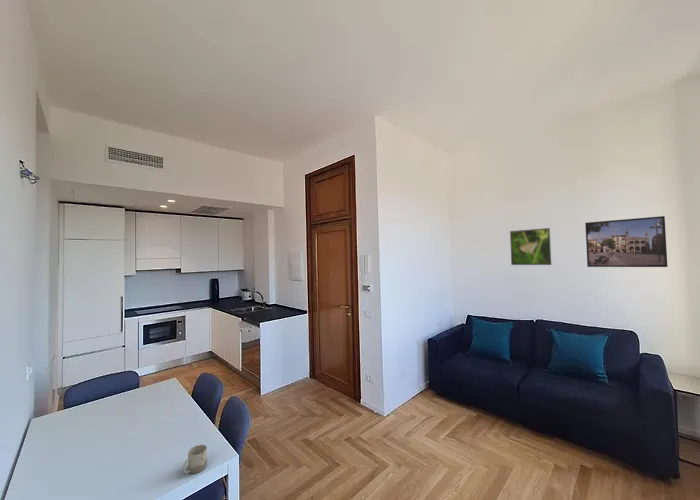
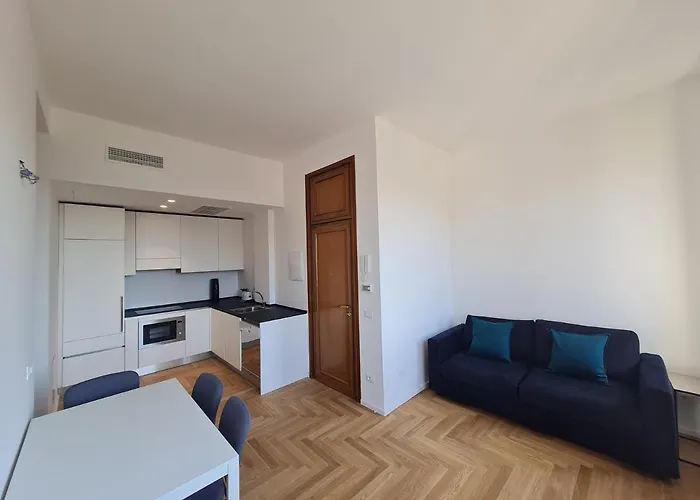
- cup (194, 461)
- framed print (623, 243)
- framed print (529, 247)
